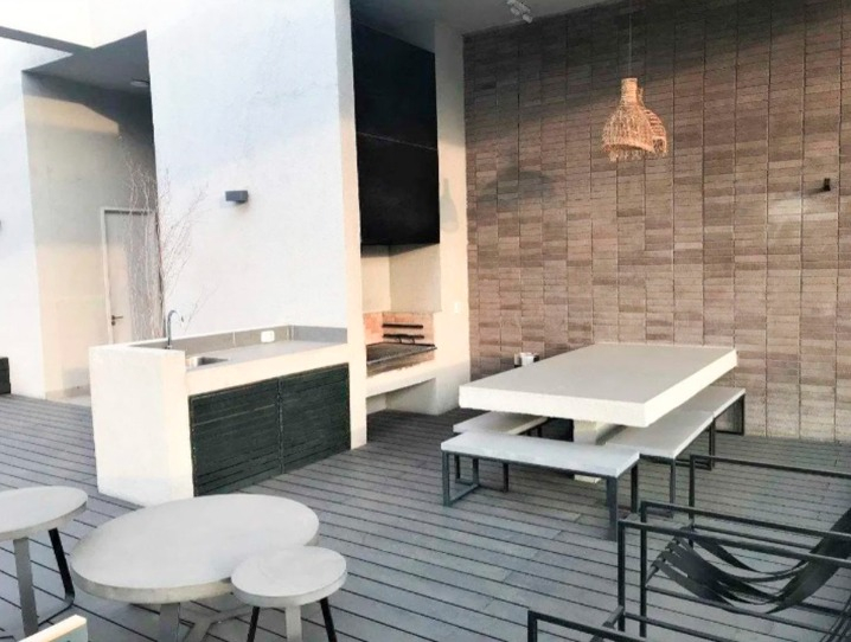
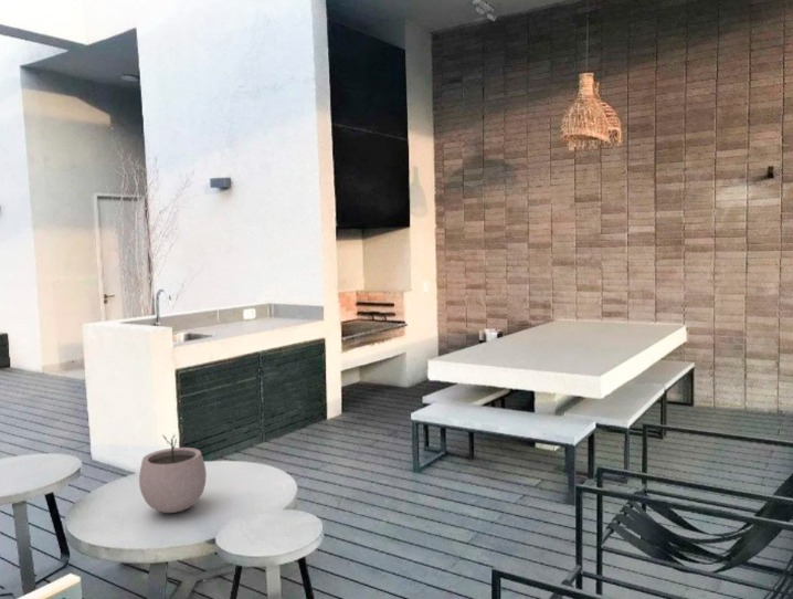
+ plant pot (172, 470)
